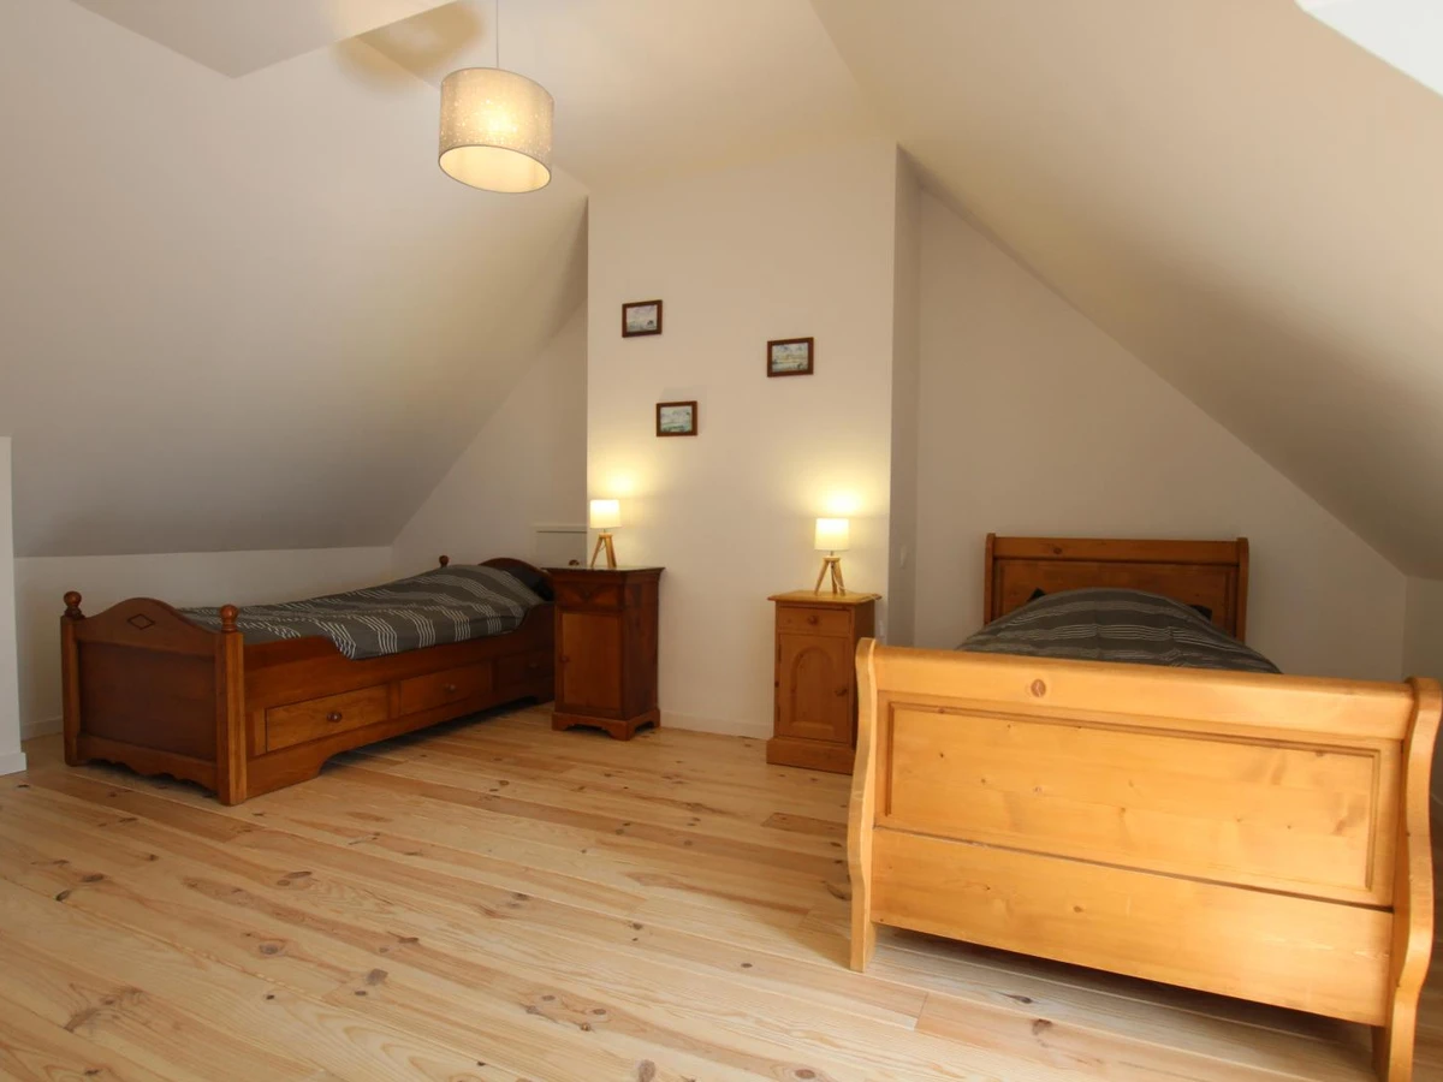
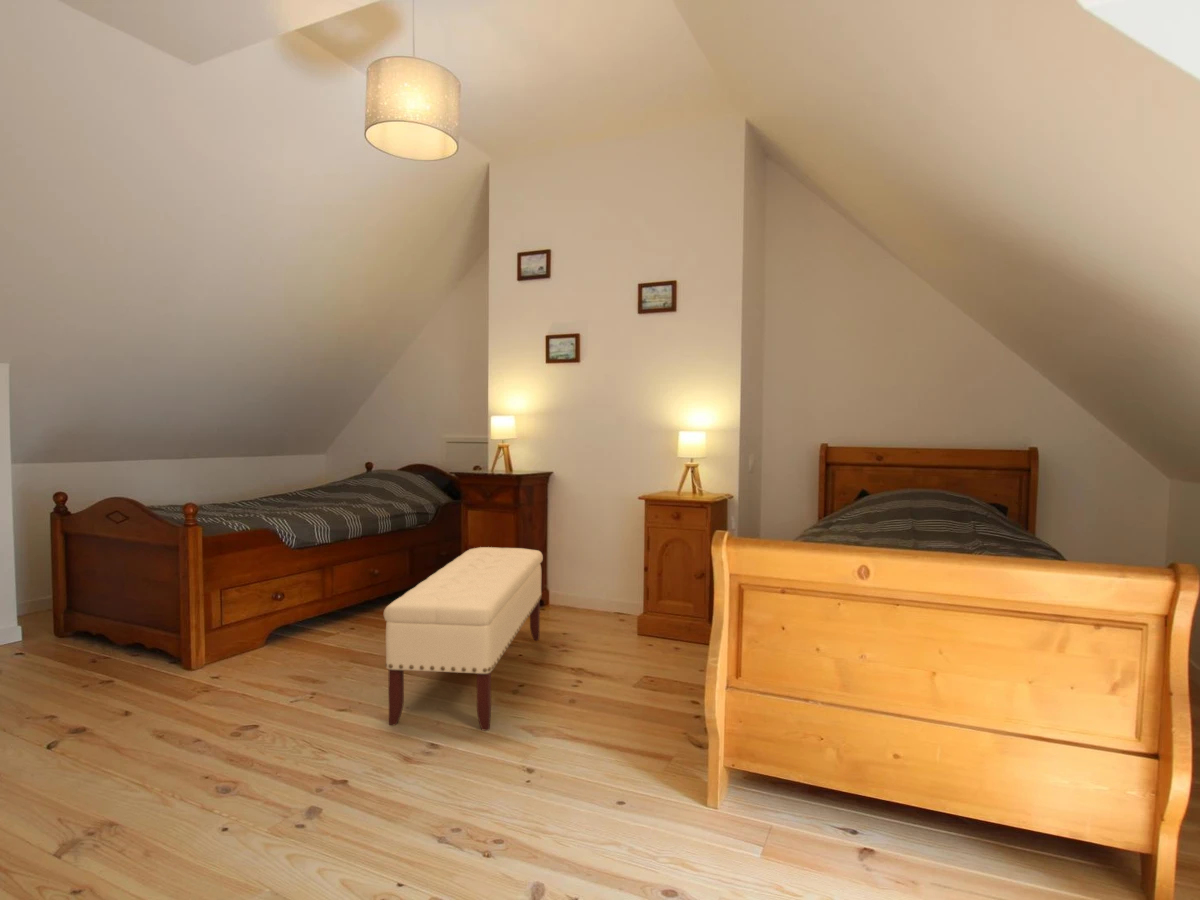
+ bench (476, 623)
